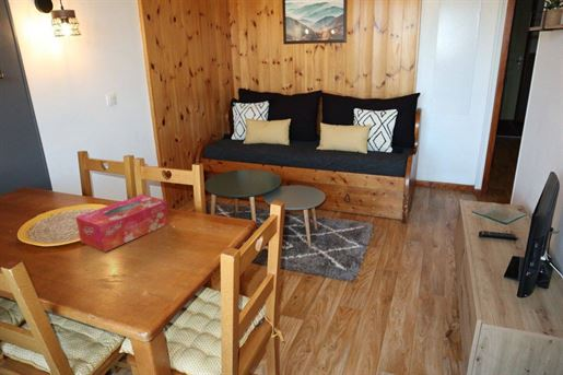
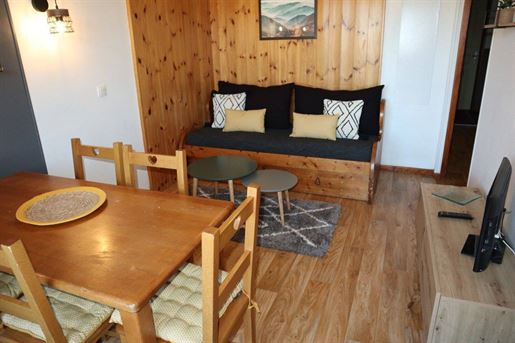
- tissue box (125, 220)
